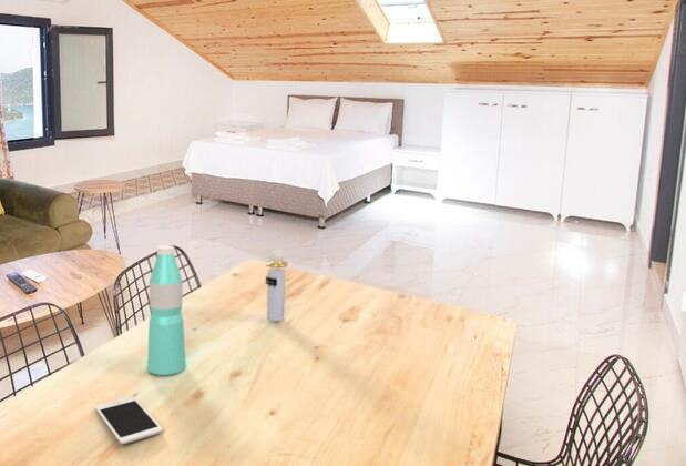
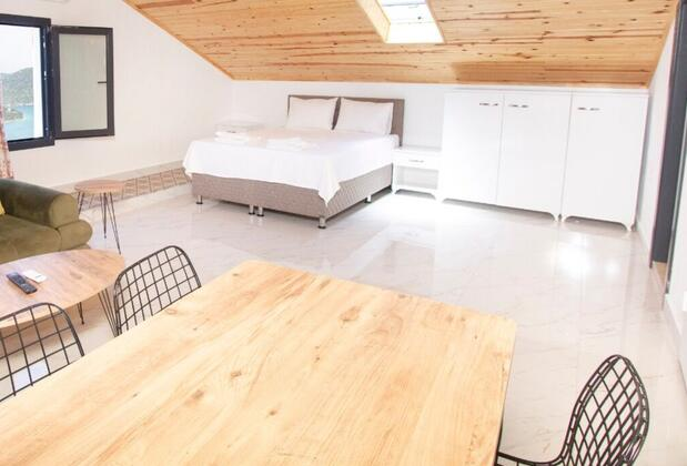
- water bottle (165, 307)
- cell phone (127, 418)
- perfume bottle (276, 285)
